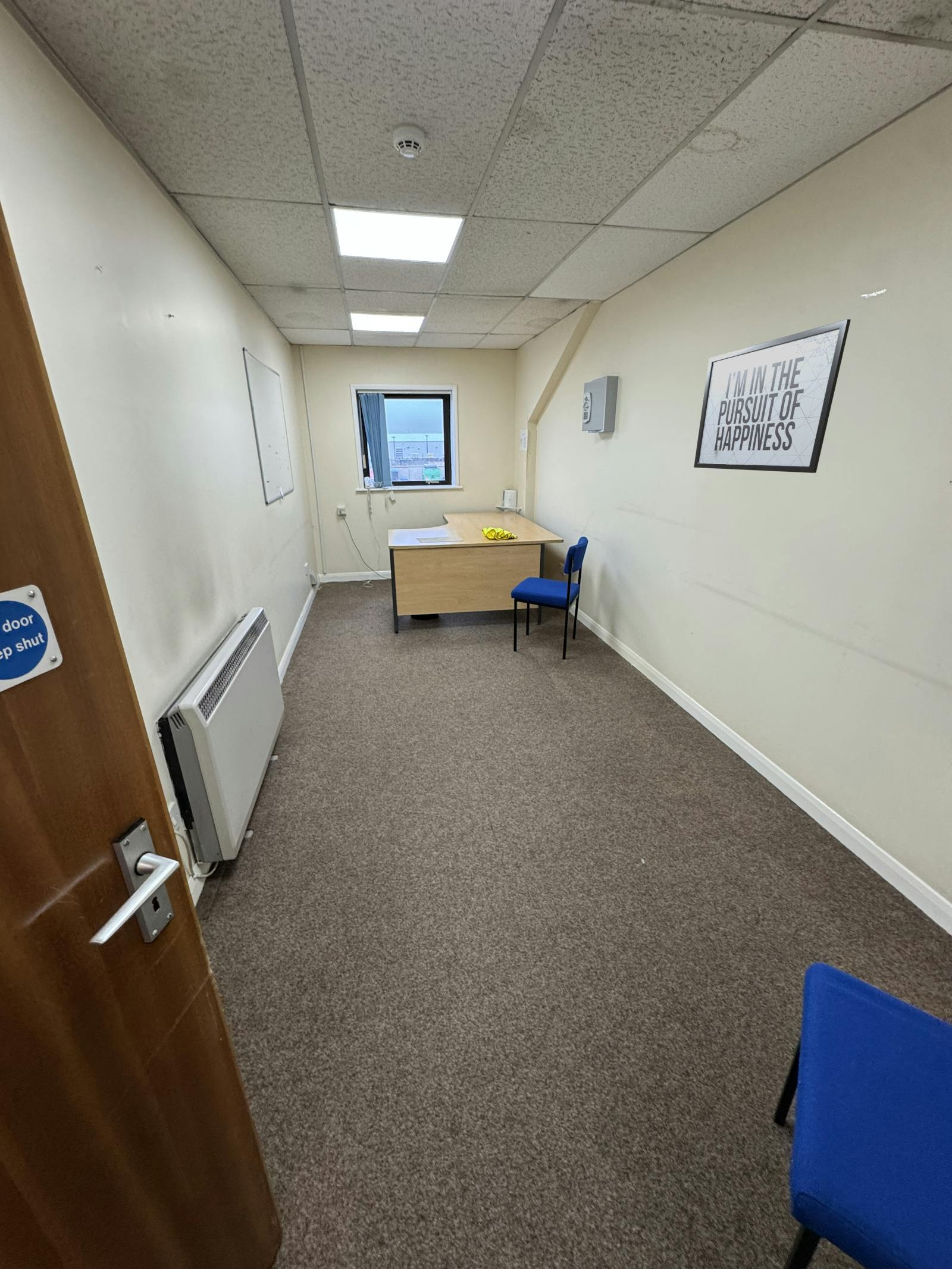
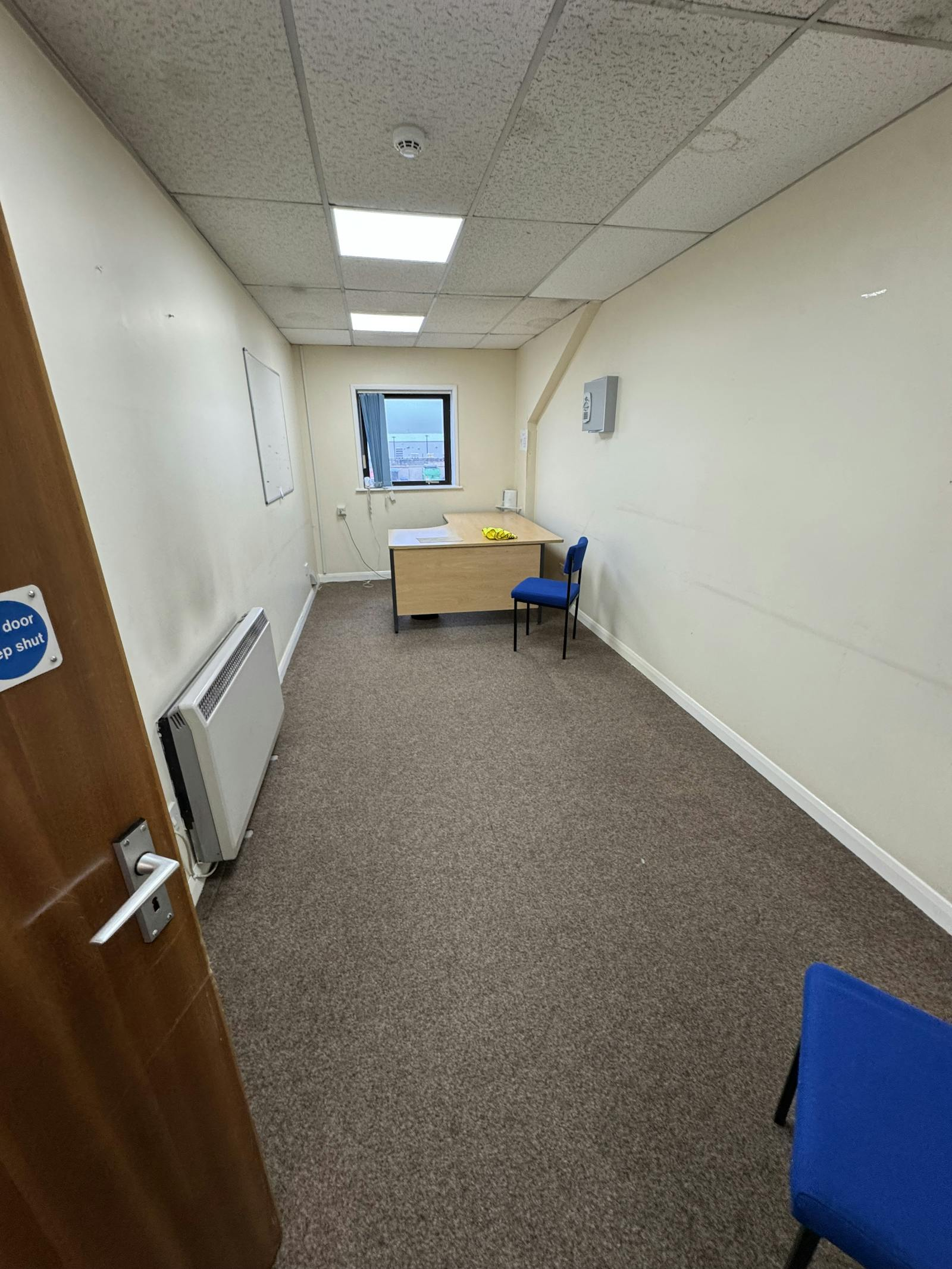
- mirror (756, 408)
